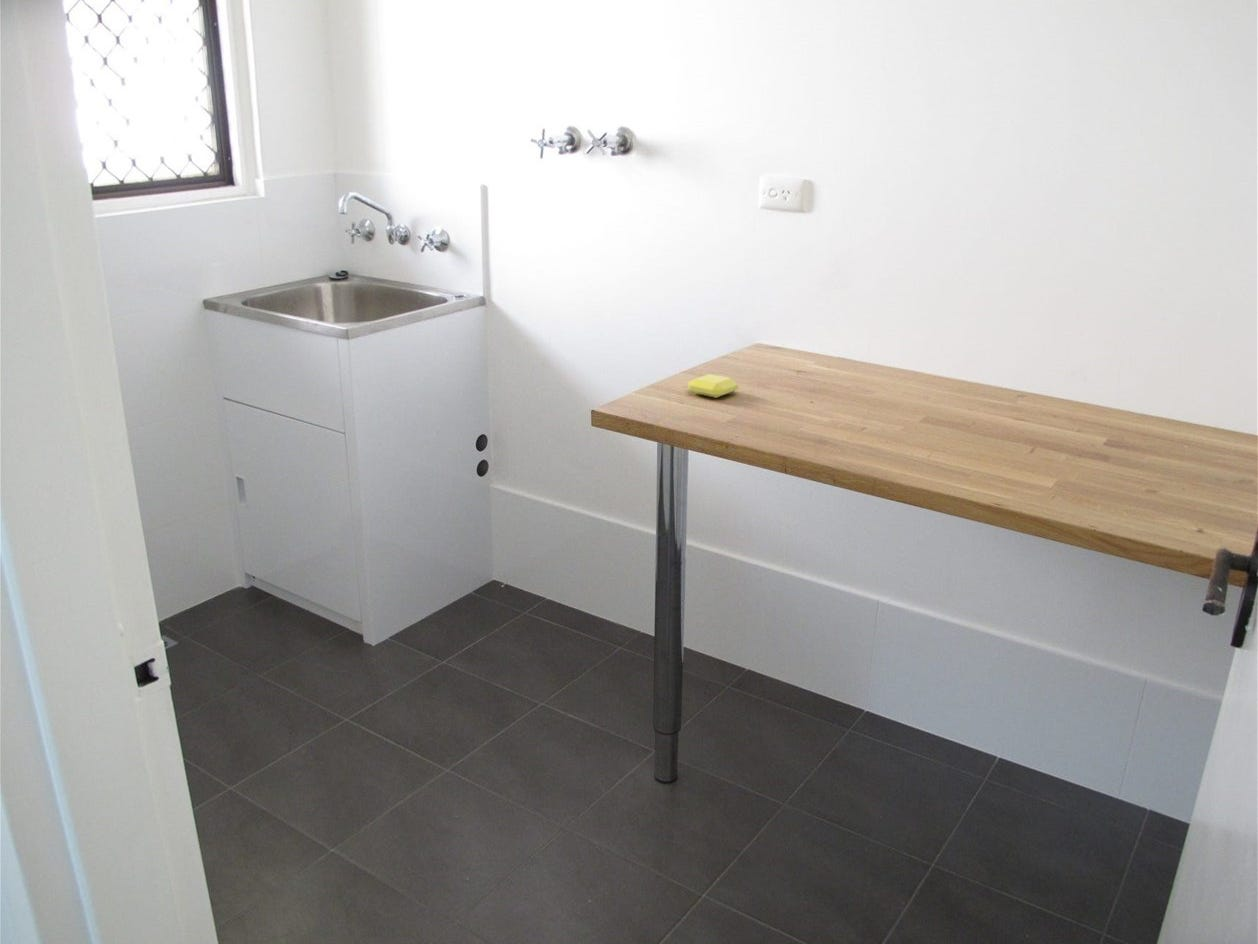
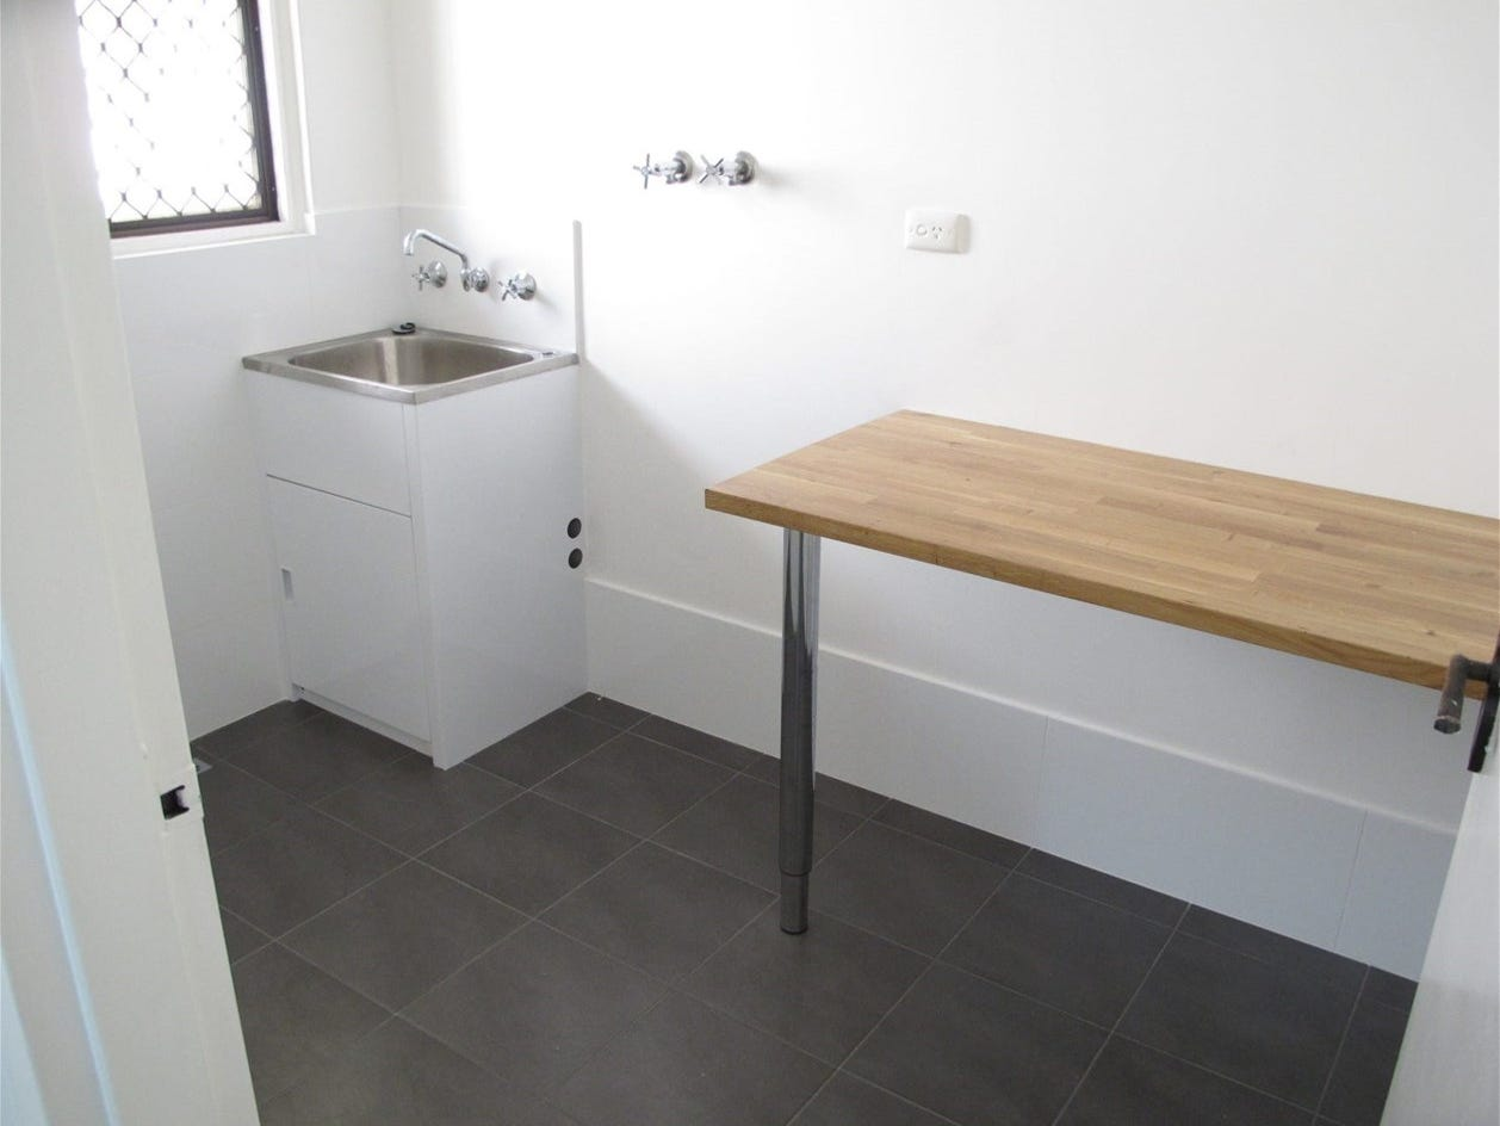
- soap bar (712, 385)
